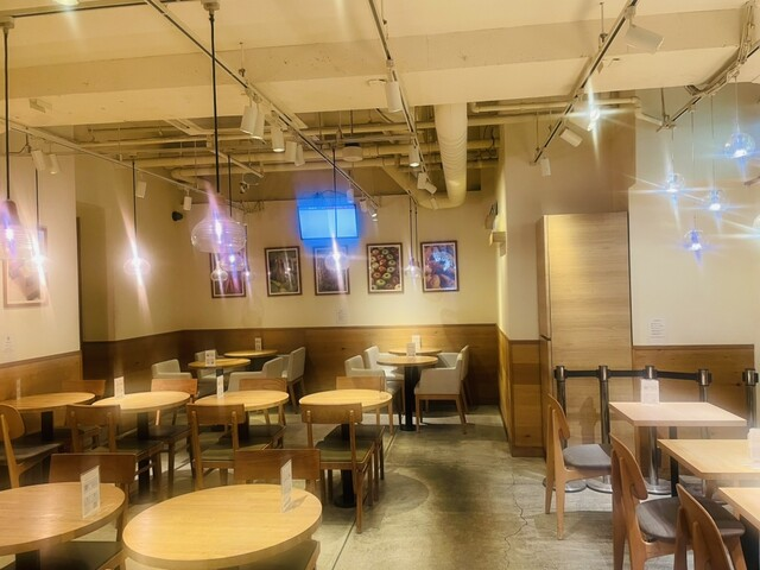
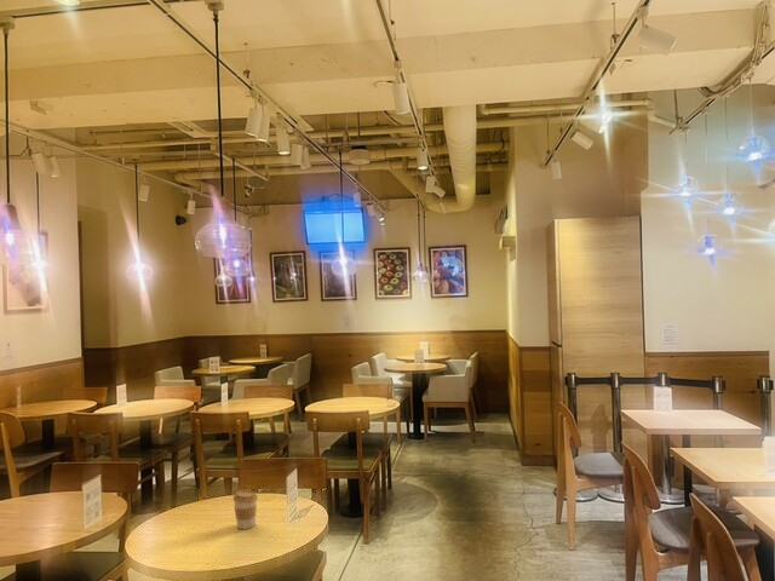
+ coffee cup (246, 508)
